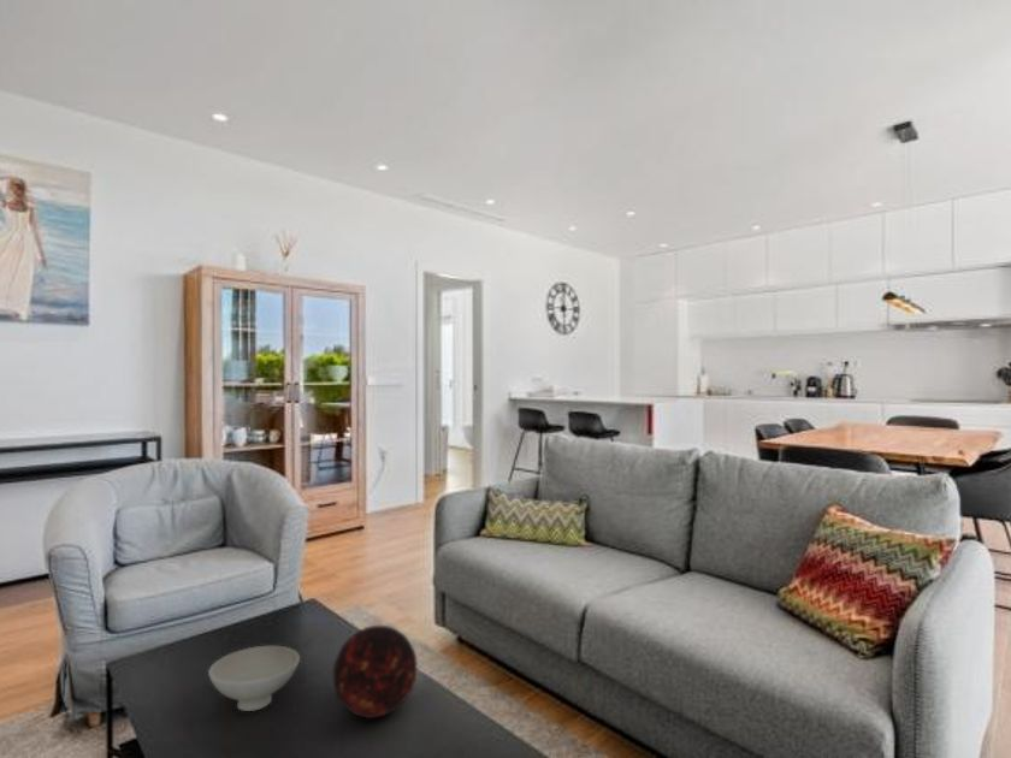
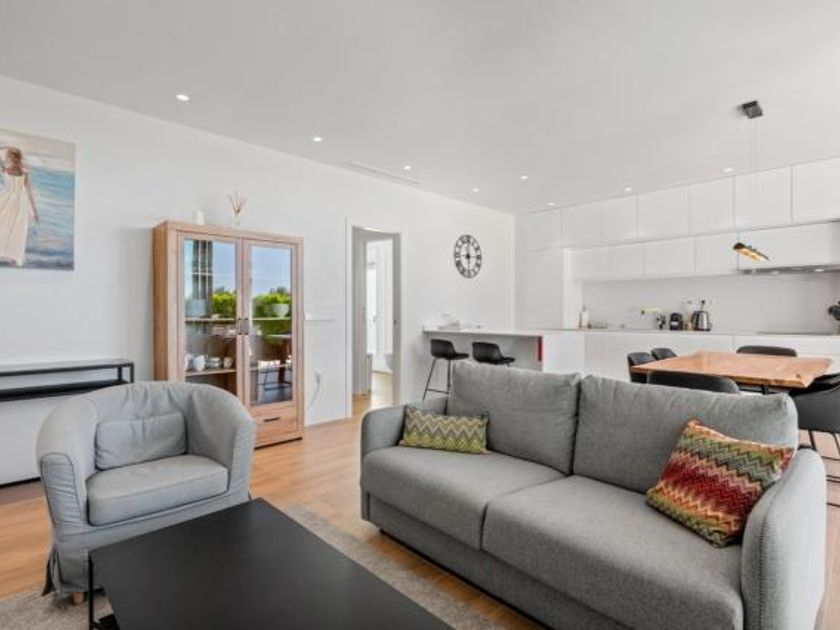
- bowl (255, 681)
- decorative orb (376, 669)
